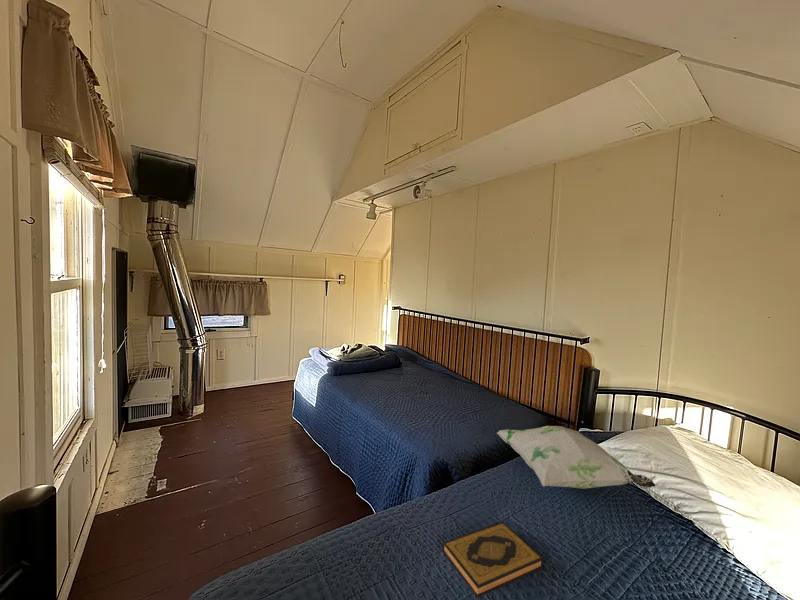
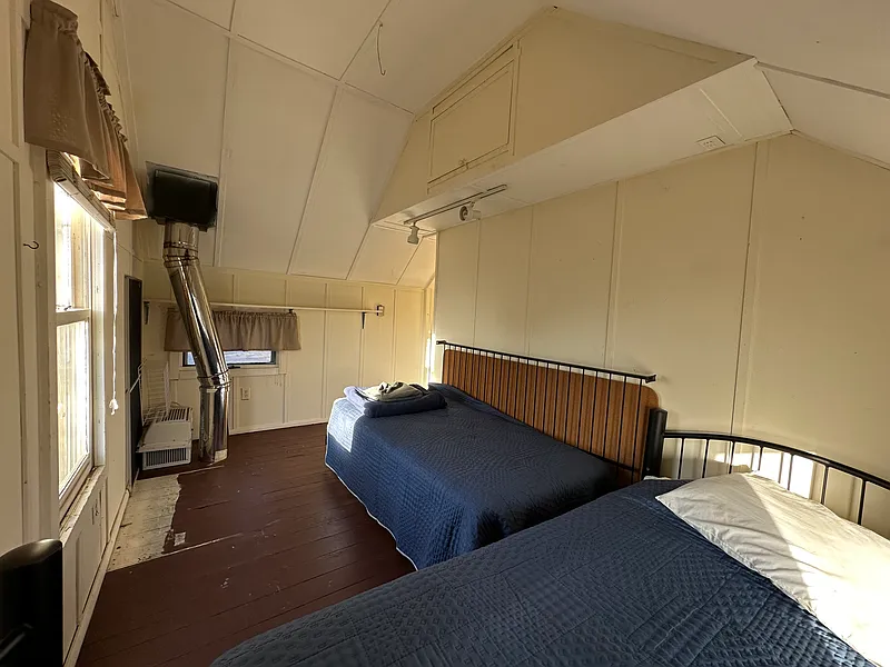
- hardback book (491, 554)
- decorative pillow (566, 455)
